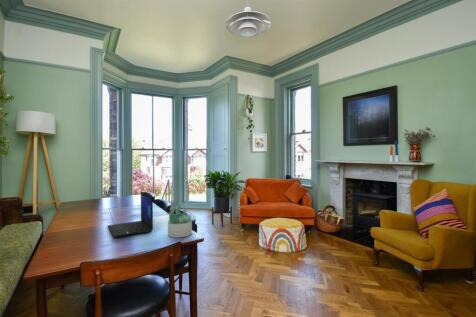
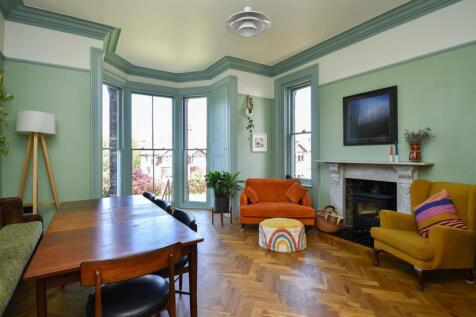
- laptop (129, 222)
- succulent plant (180, 219)
